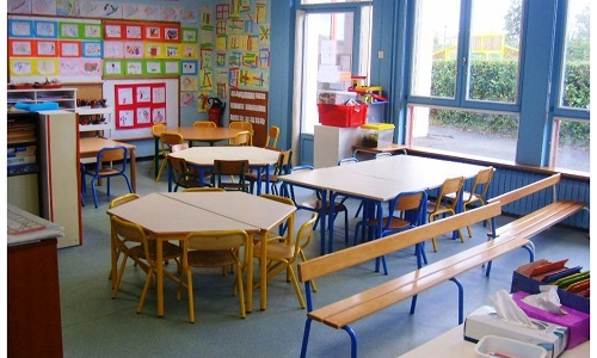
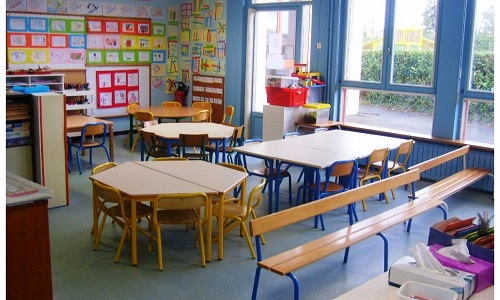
+ pen holder (485, 221)
